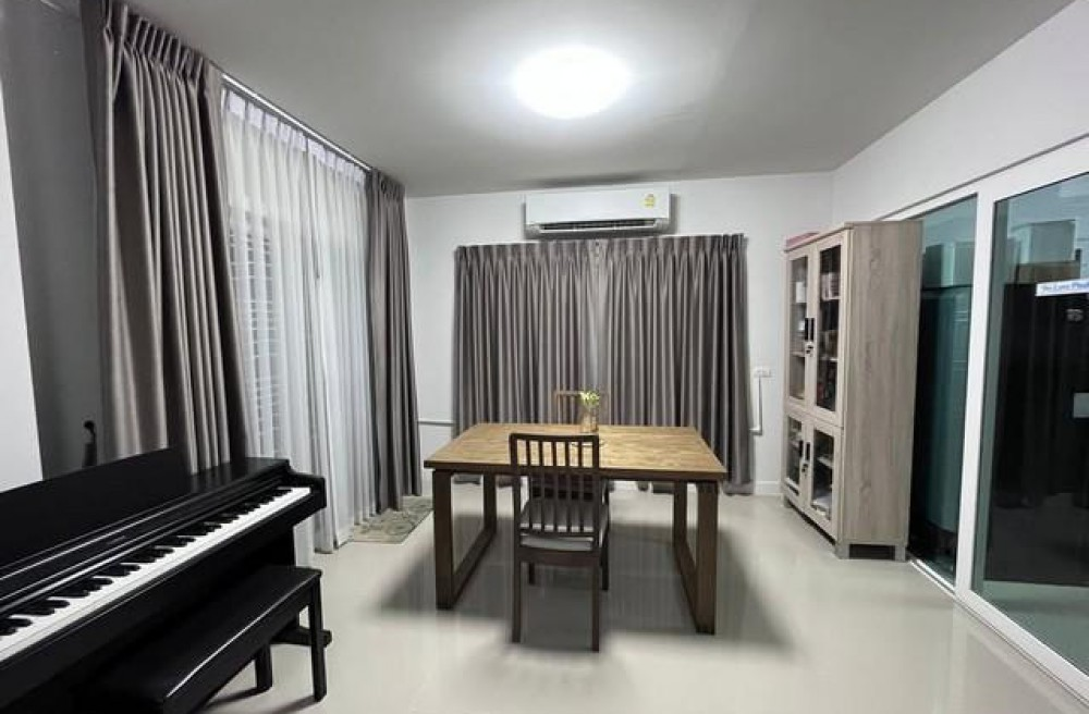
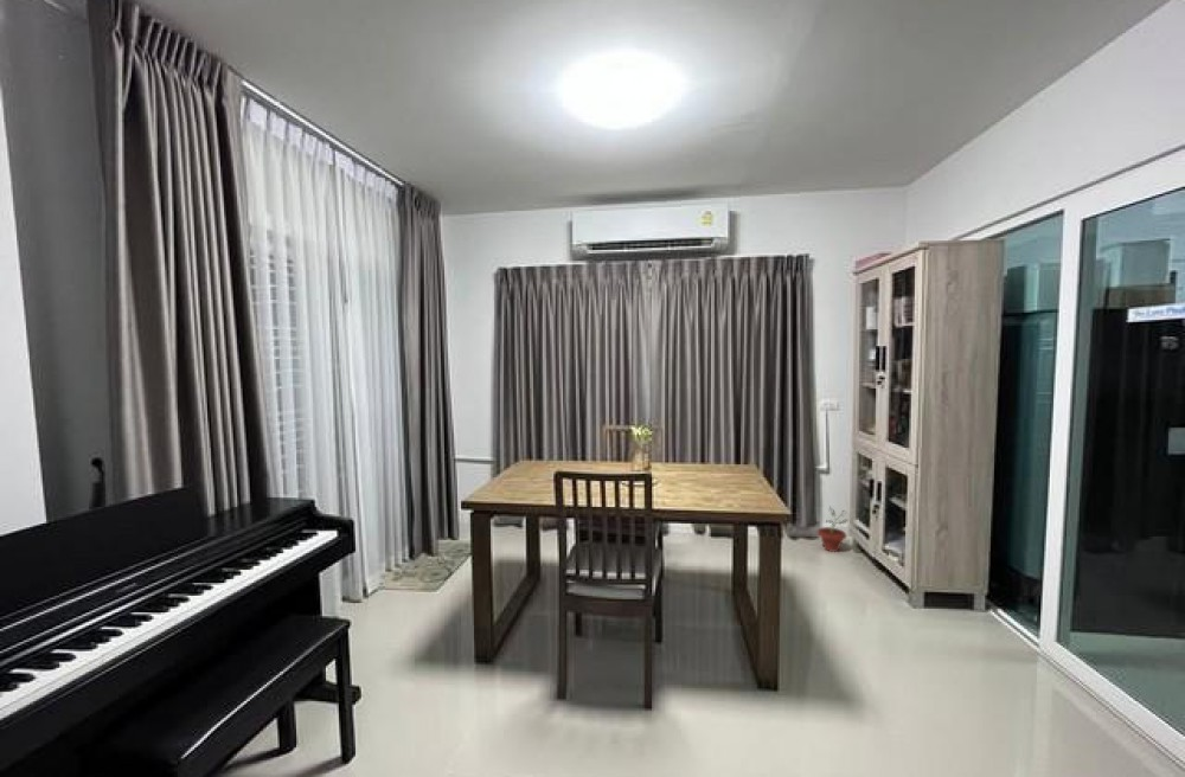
+ potted plant (832, 528)
